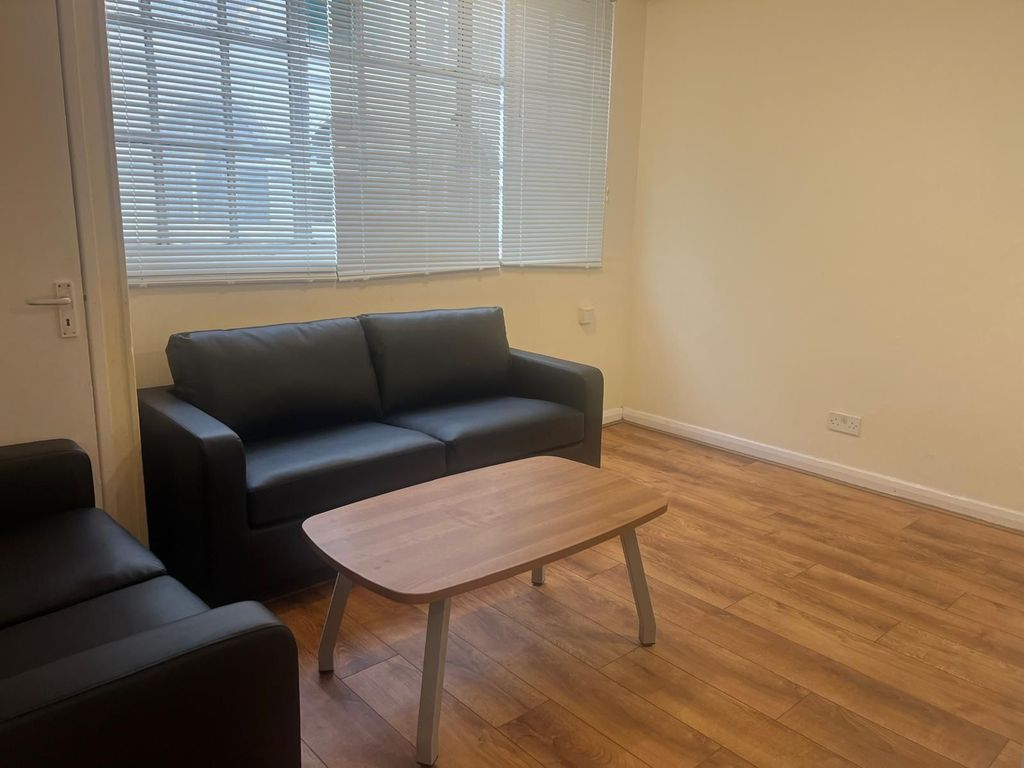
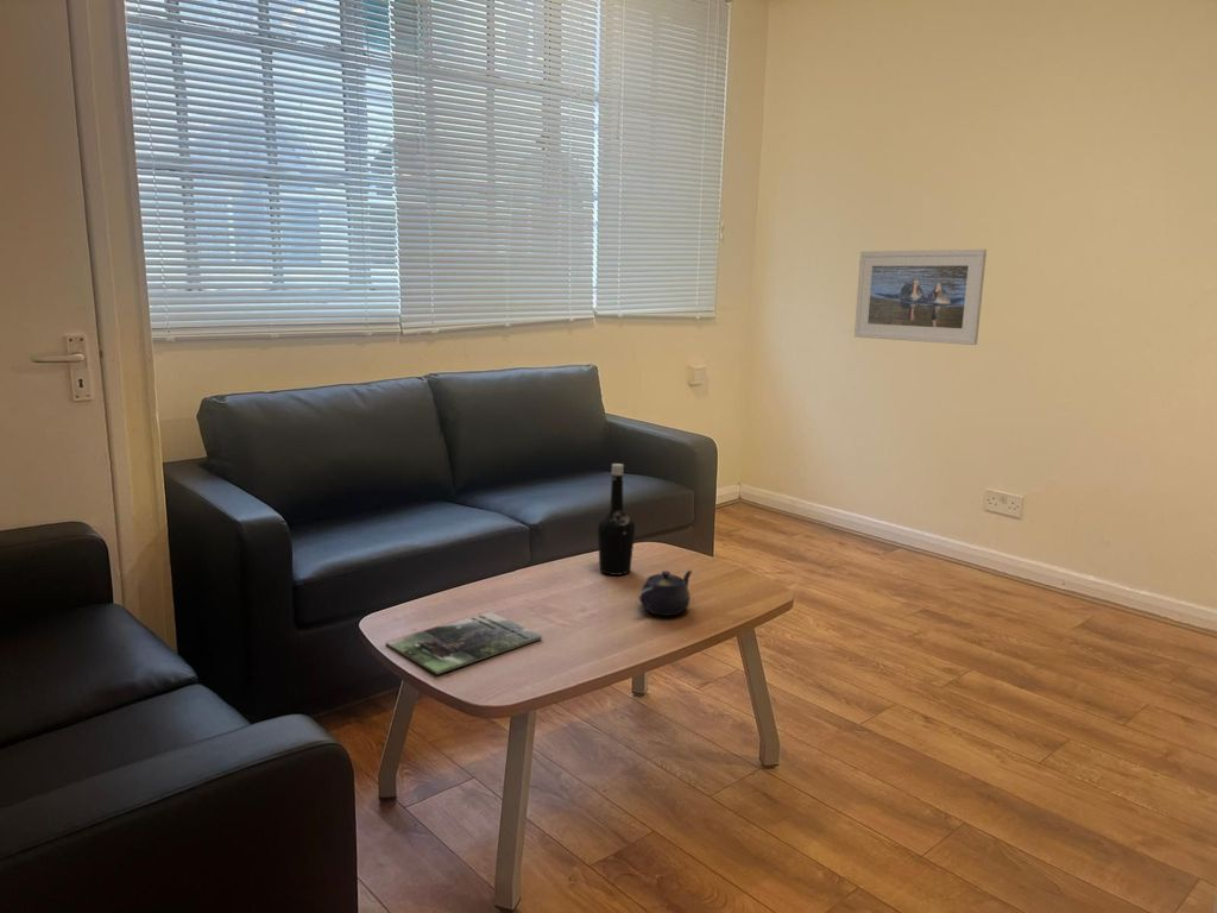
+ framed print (915, 296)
+ bottle (616, 518)
+ magazine (465, 640)
+ teapot (667, 590)
